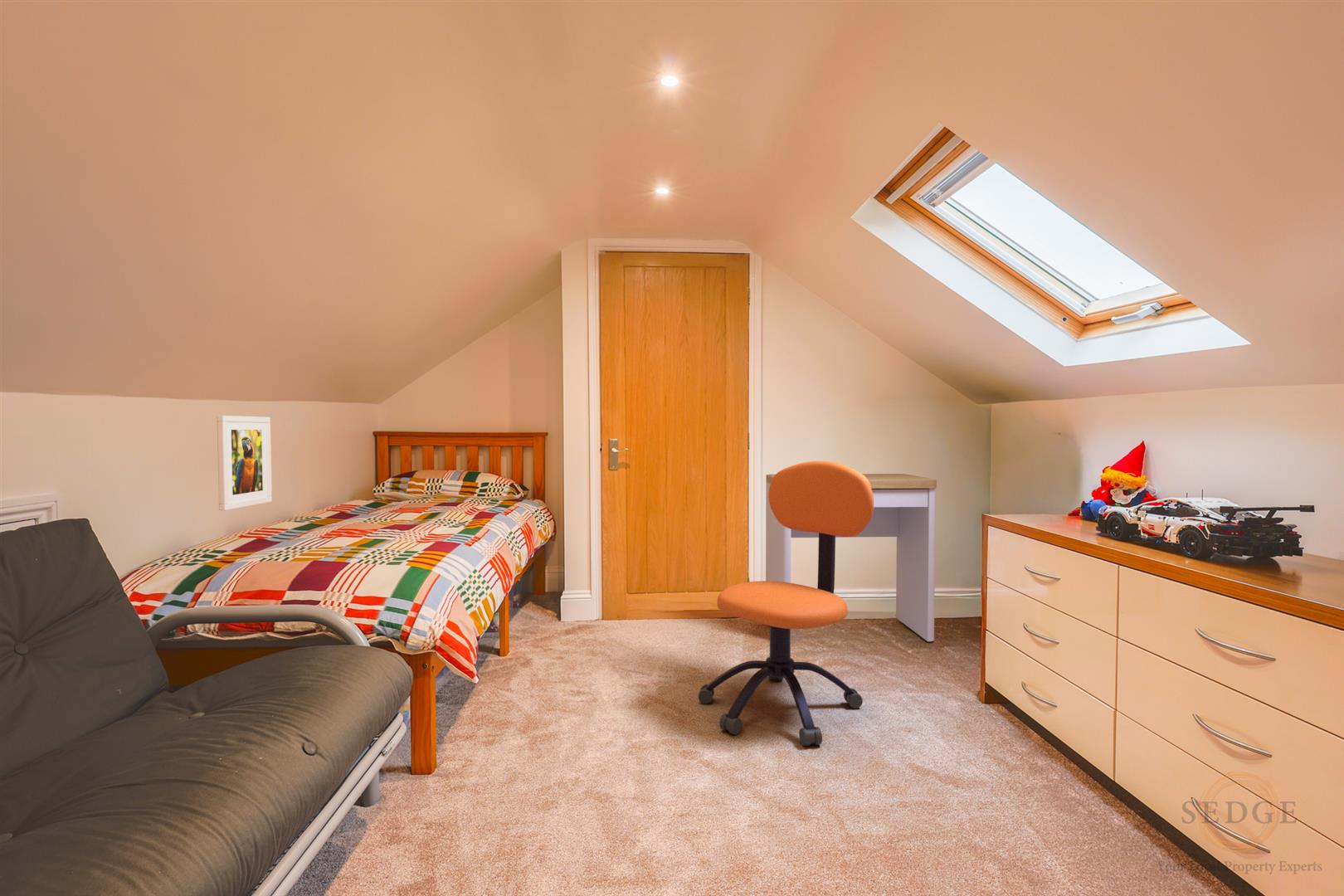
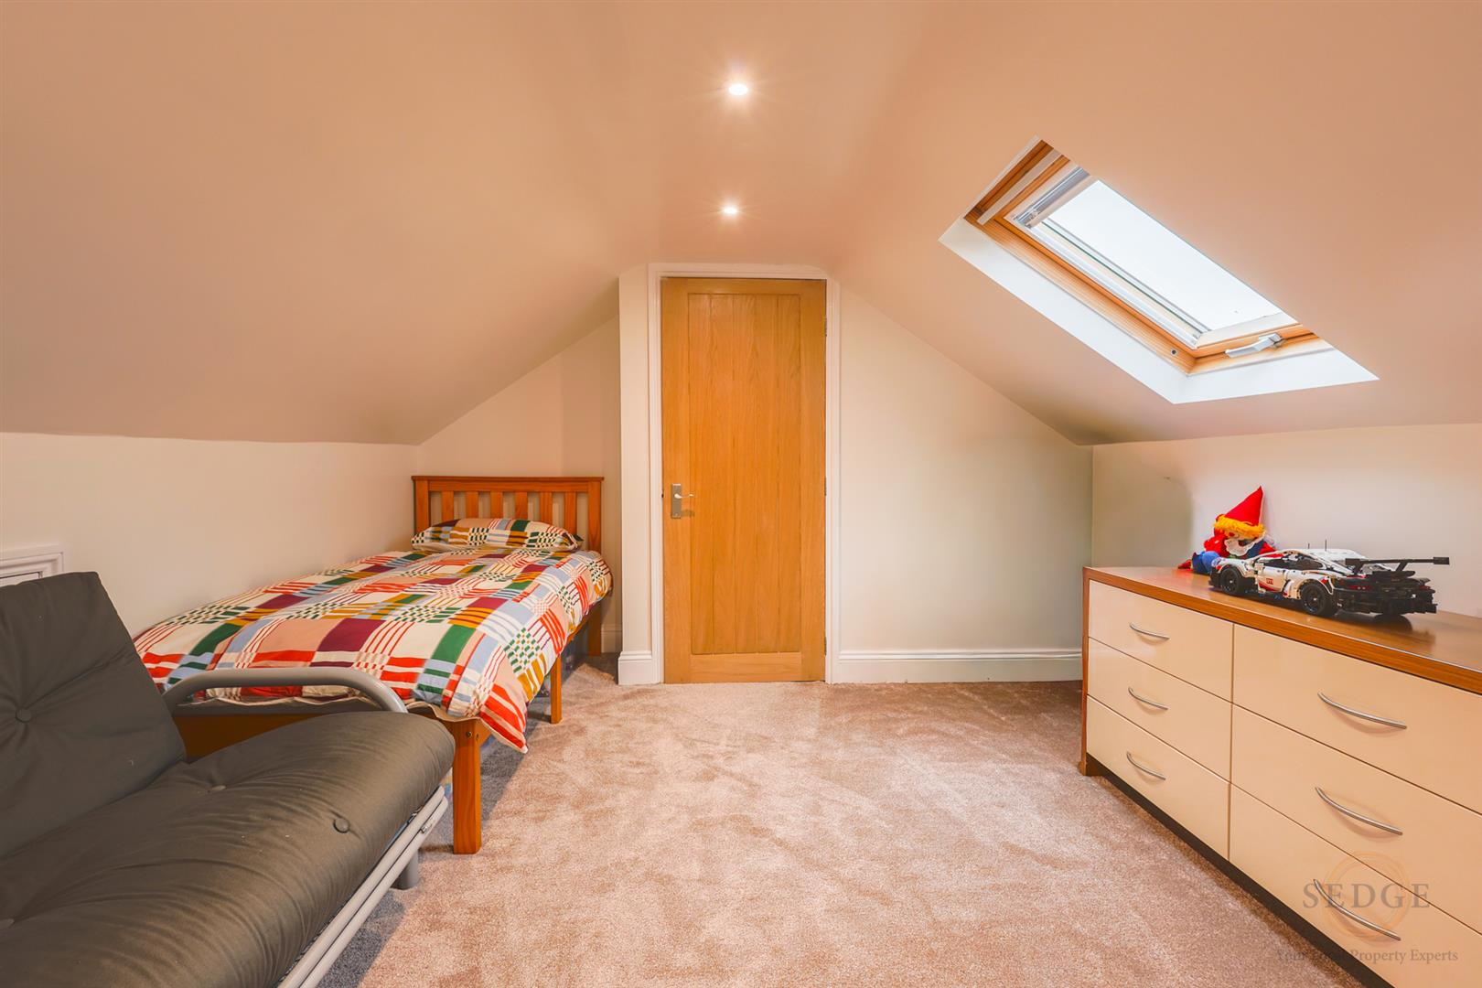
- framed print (246, 460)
- office chair (782, 586)
- desk (846, 537)
